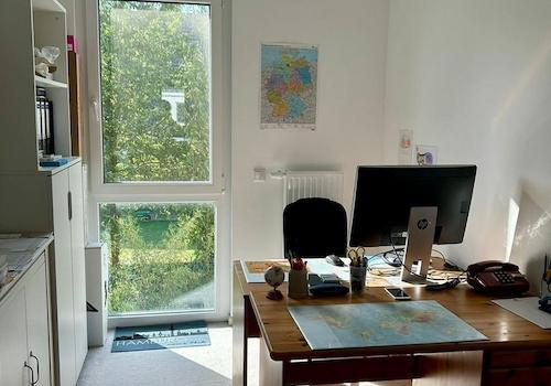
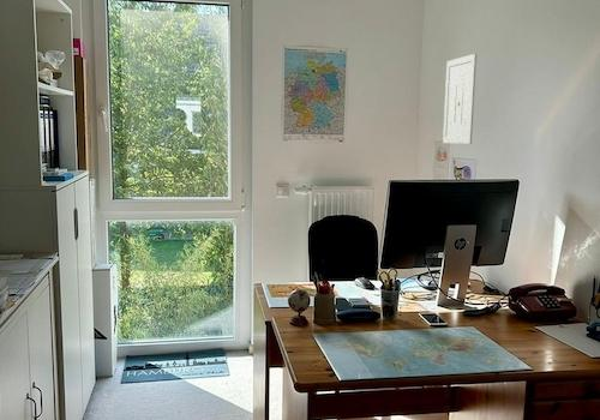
+ wall art (458, 101)
